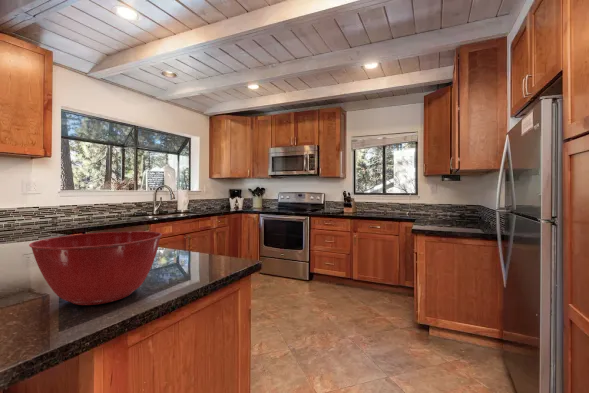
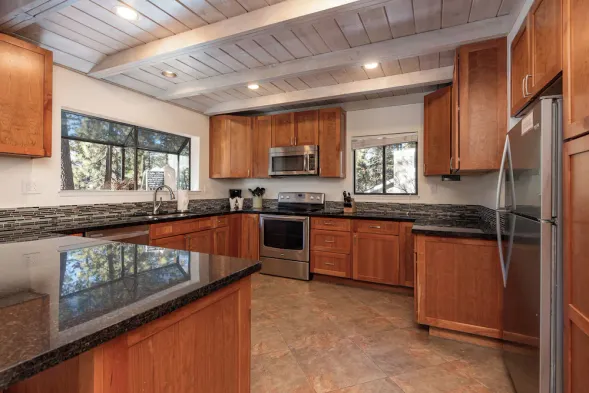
- mixing bowl (102, 266)
